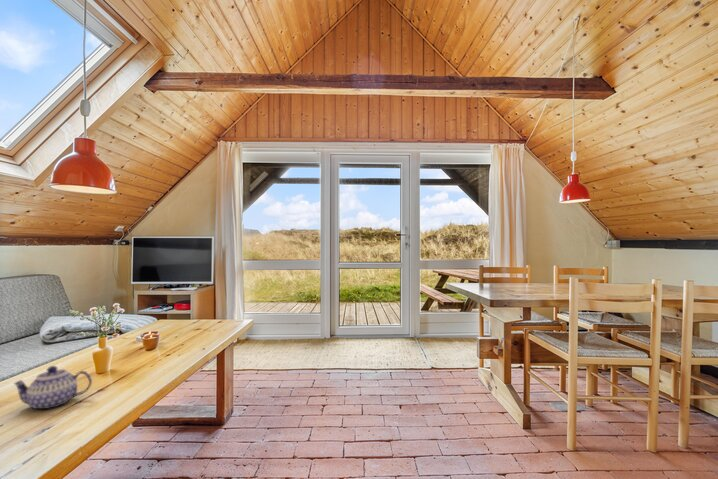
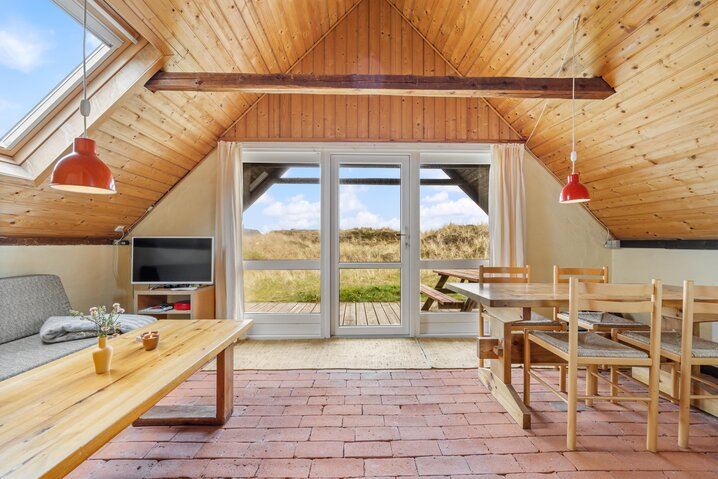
- teapot (53, 384)
